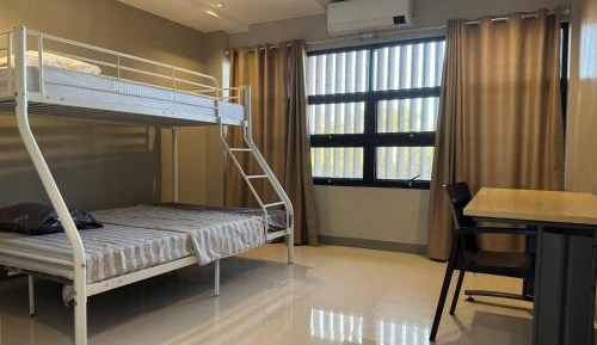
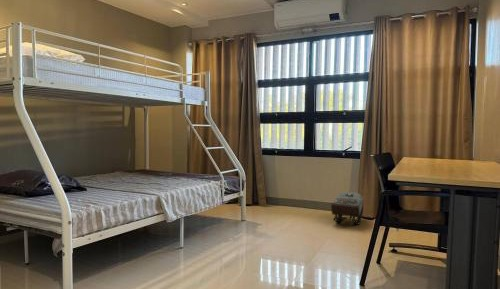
+ backpack (347, 208)
